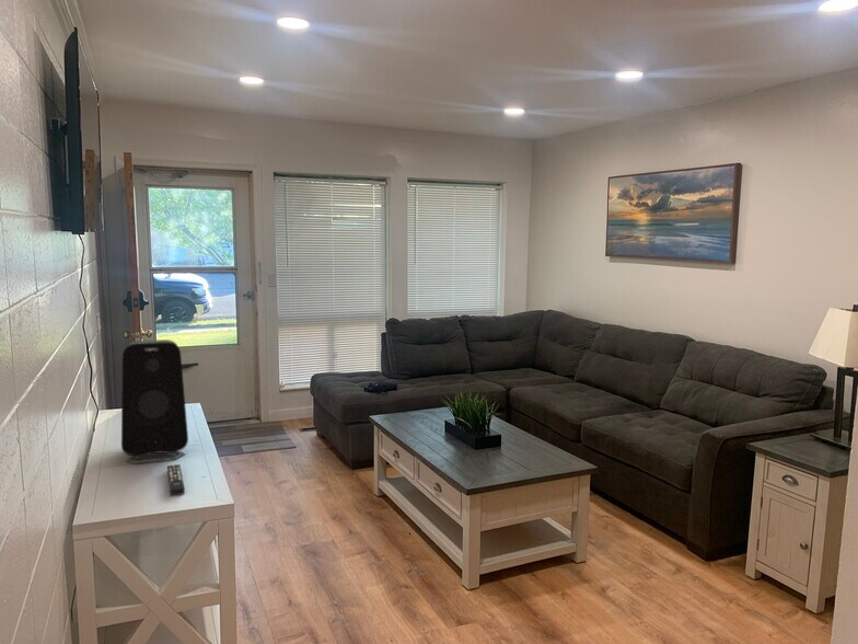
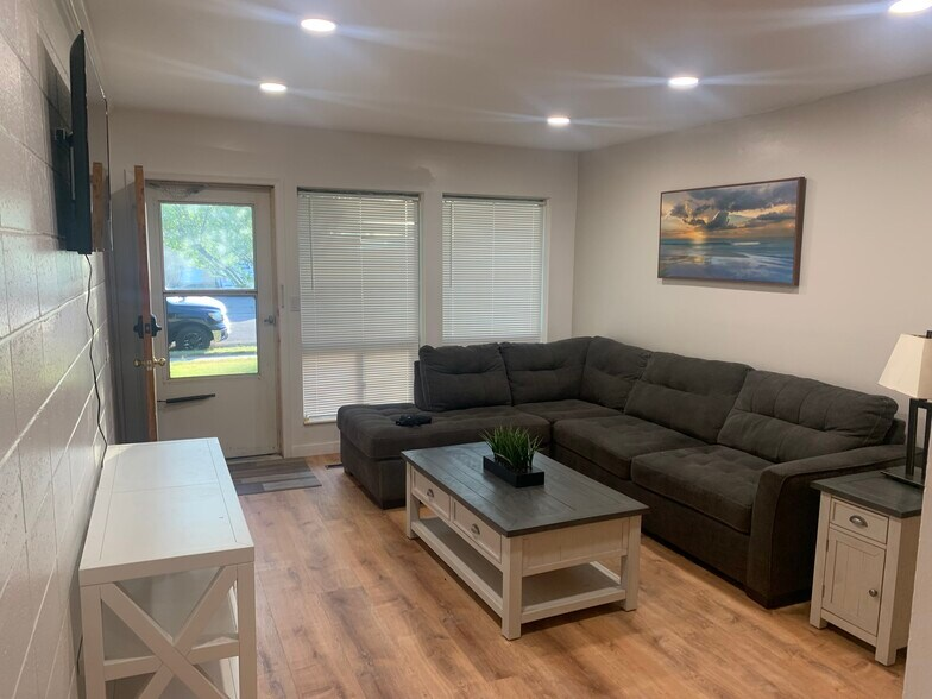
- speaker (153, 396)
- remote control (175, 479)
